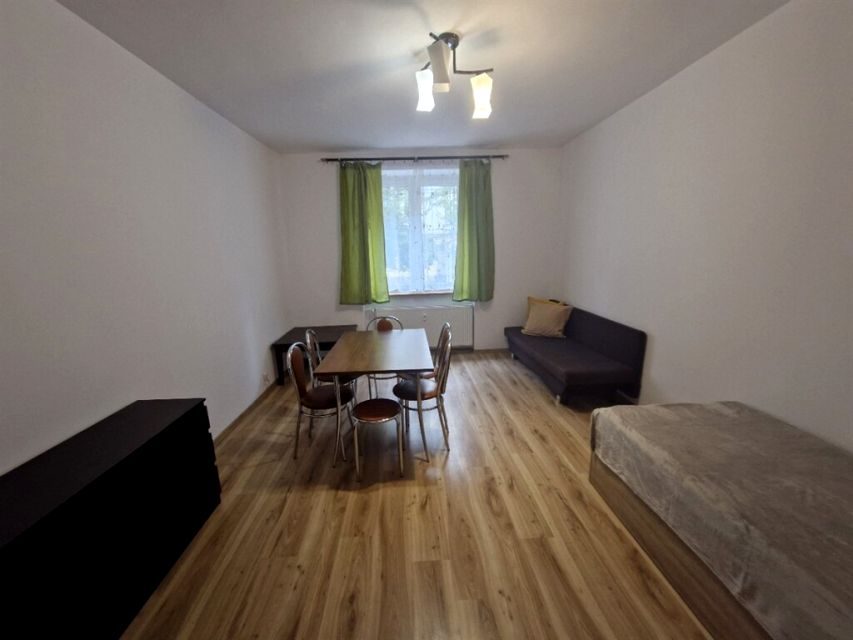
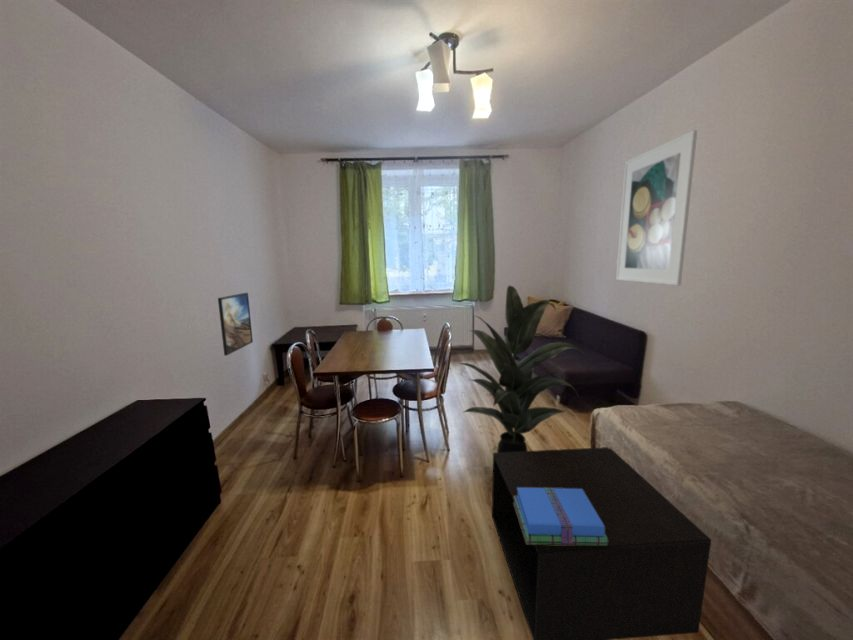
+ nightstand (579, 545)
+ books (556, 513)
+ indoor plant (516, 381)
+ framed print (236, 322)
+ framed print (650, 217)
